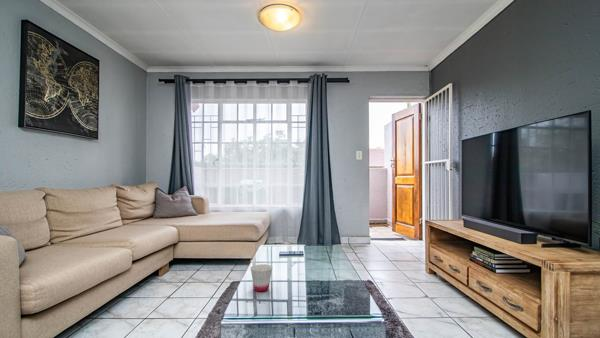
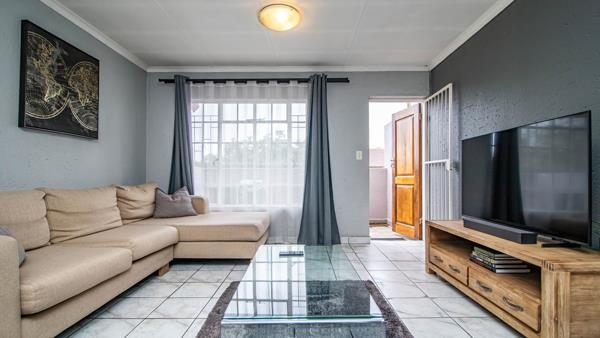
- cup (261, 278)
